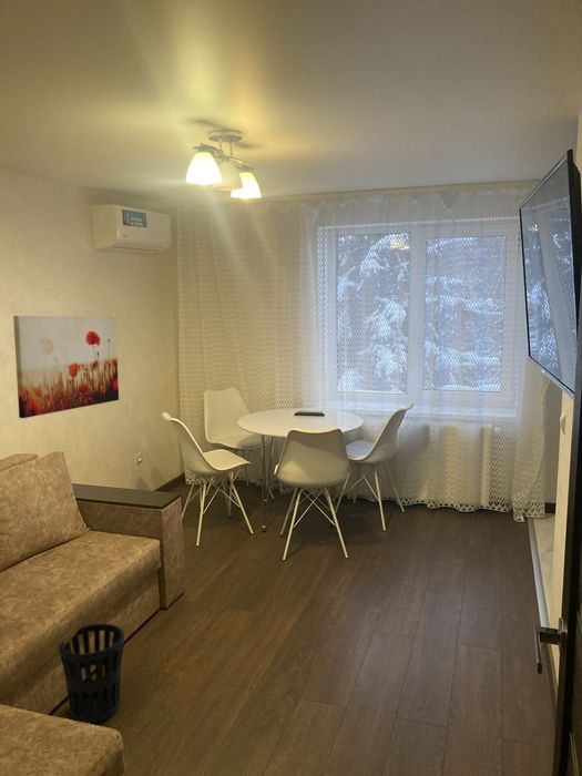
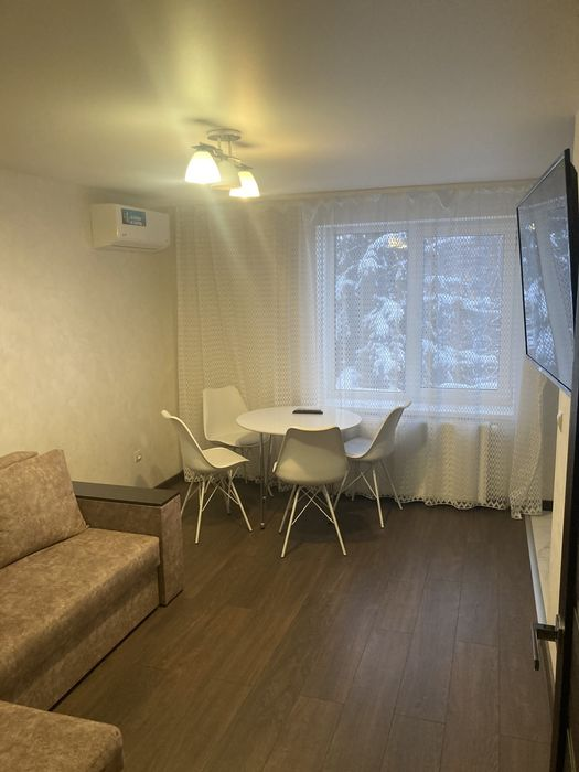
- wall art (72, 363)
- wastebasket (91, 673)
